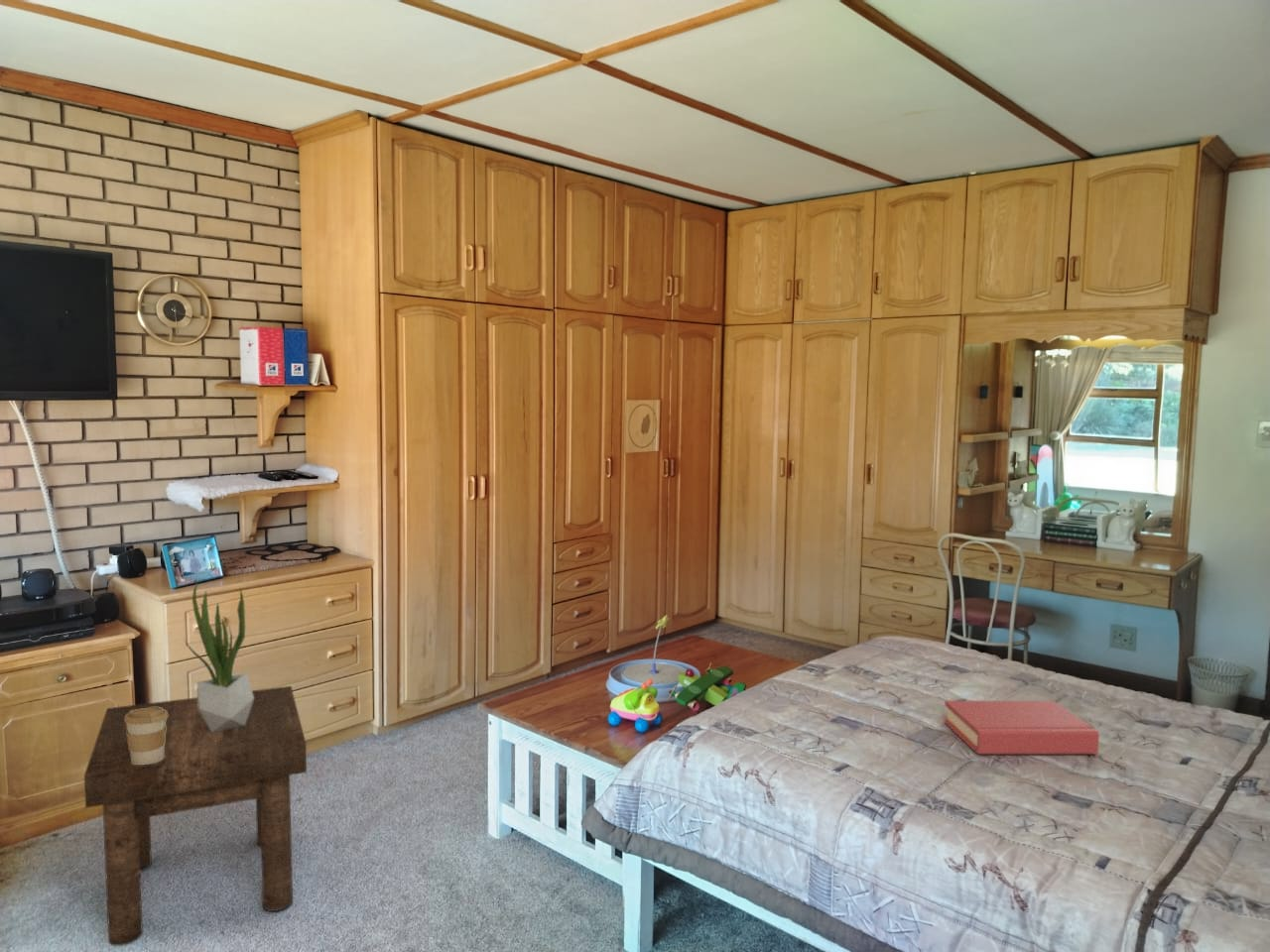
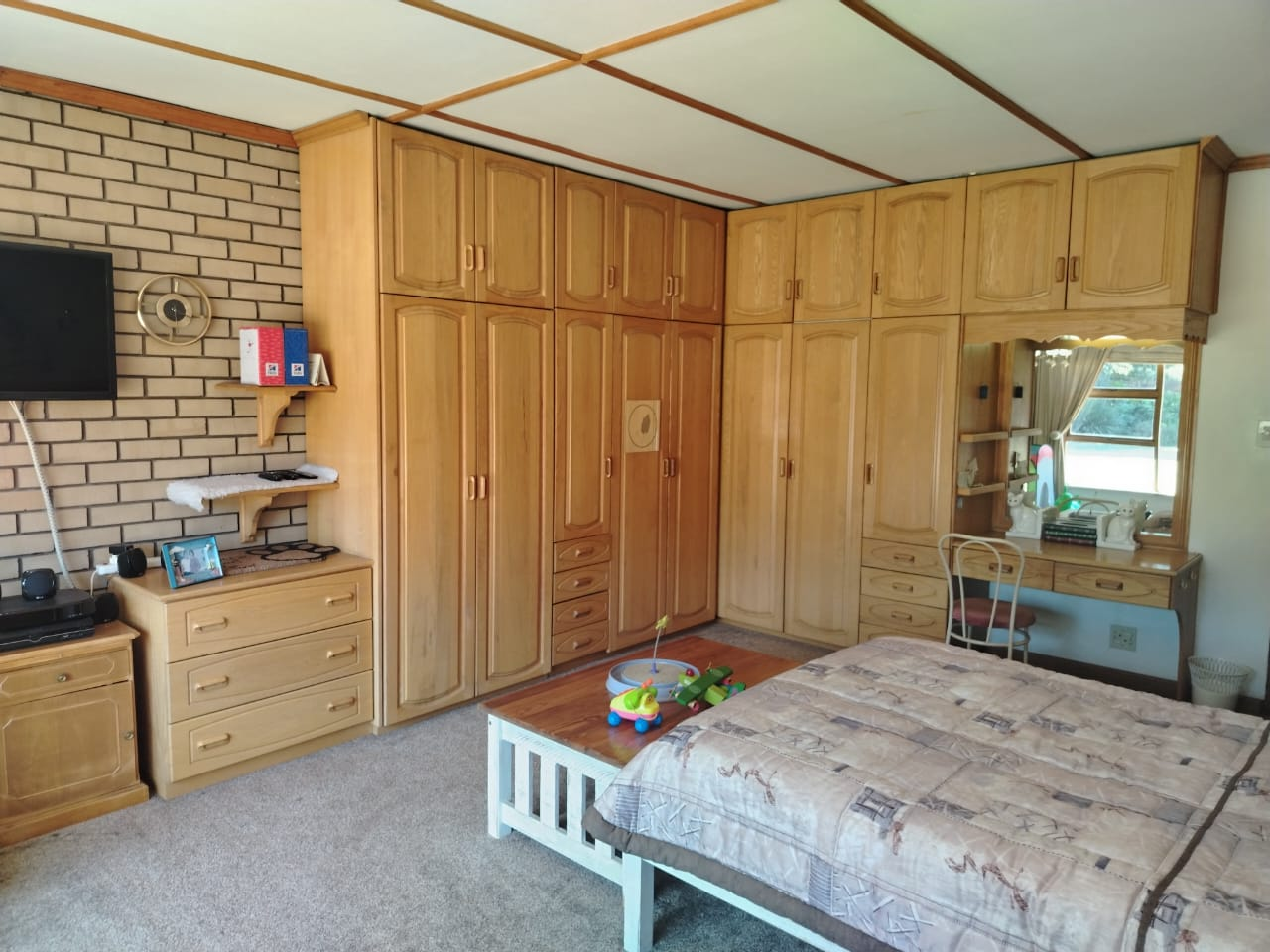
- stool (203, 804)
- potted plant (219, 656)
- hardback book (1017, 726)
- coffee cup (147, 733)
